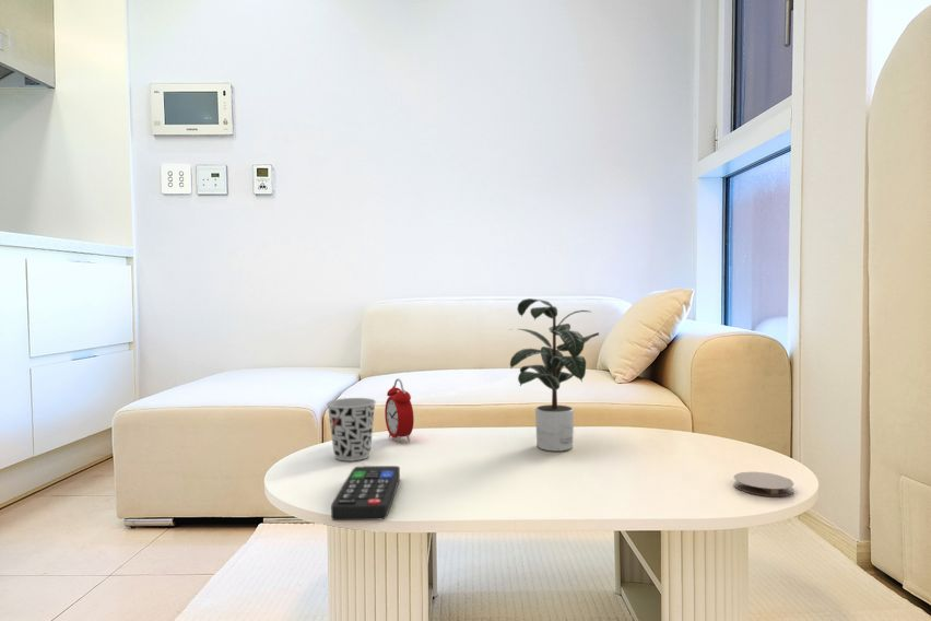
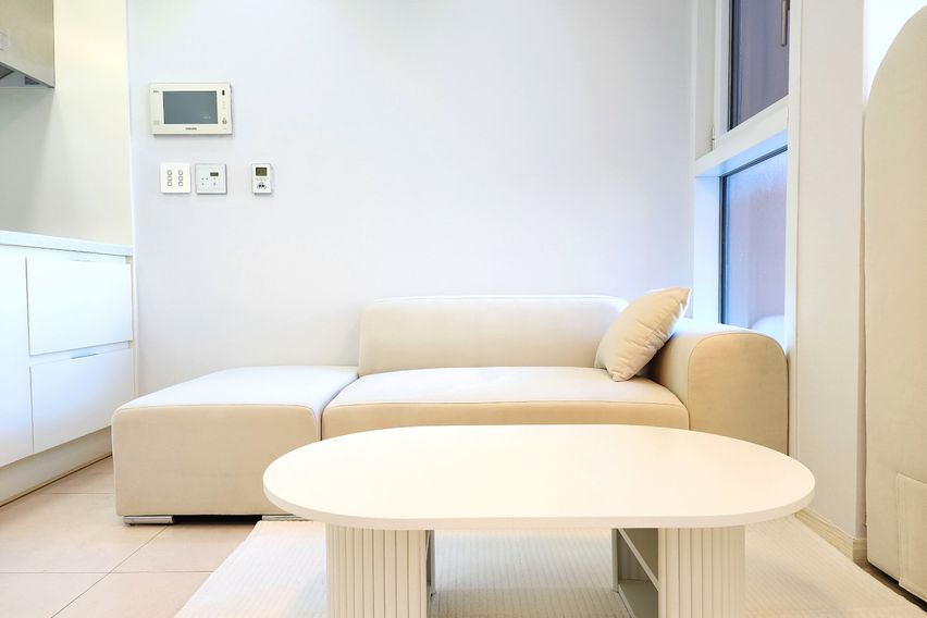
- potted plant (558, 373)
- cup (352, 429)
- coaster (763, 483)
- alarm clock (399, 409)
- remote control (368, 489)
